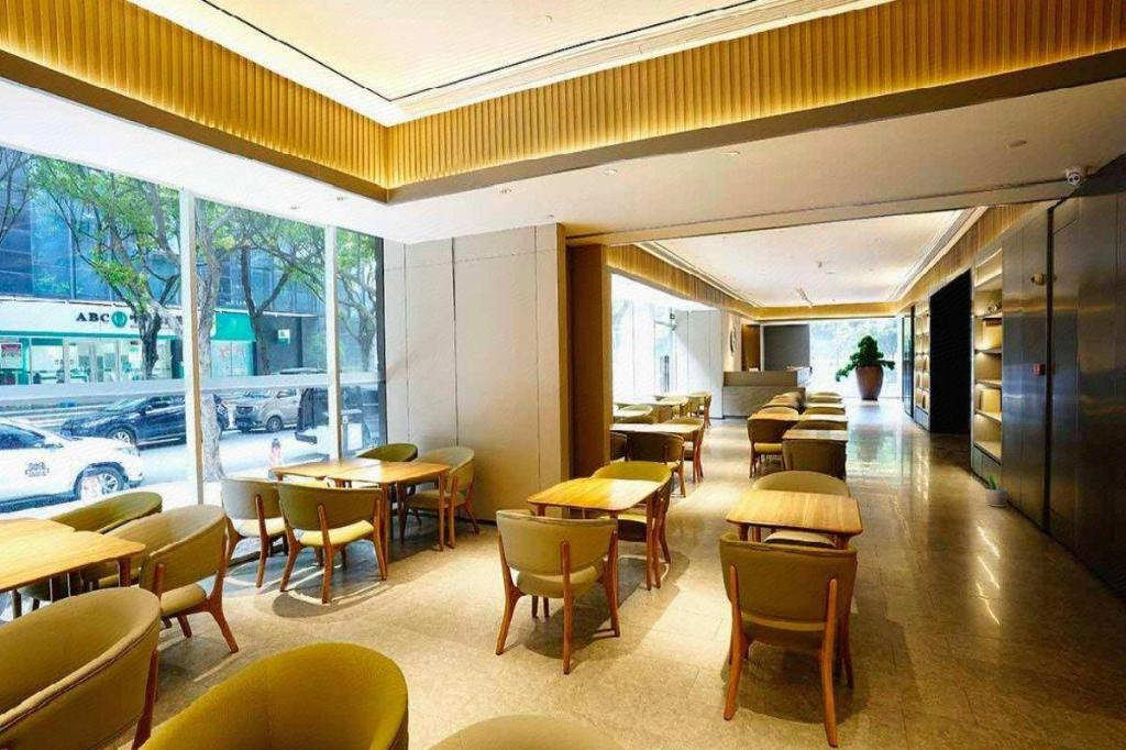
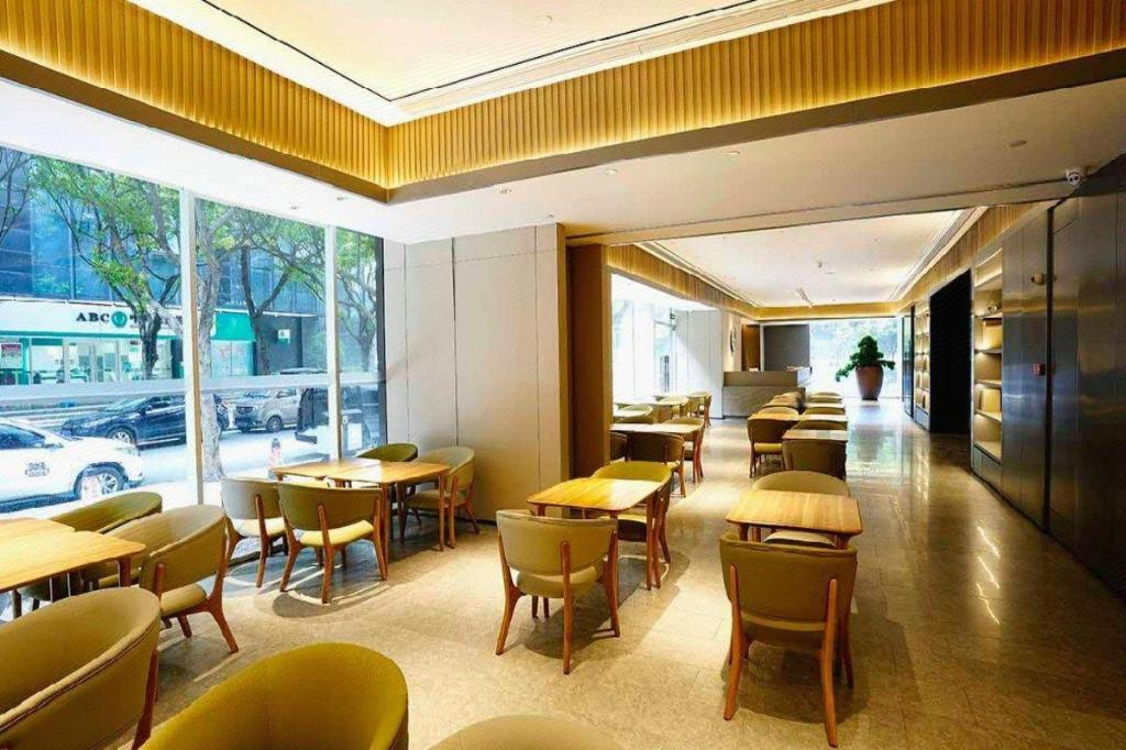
- potted plant (995, 487)
